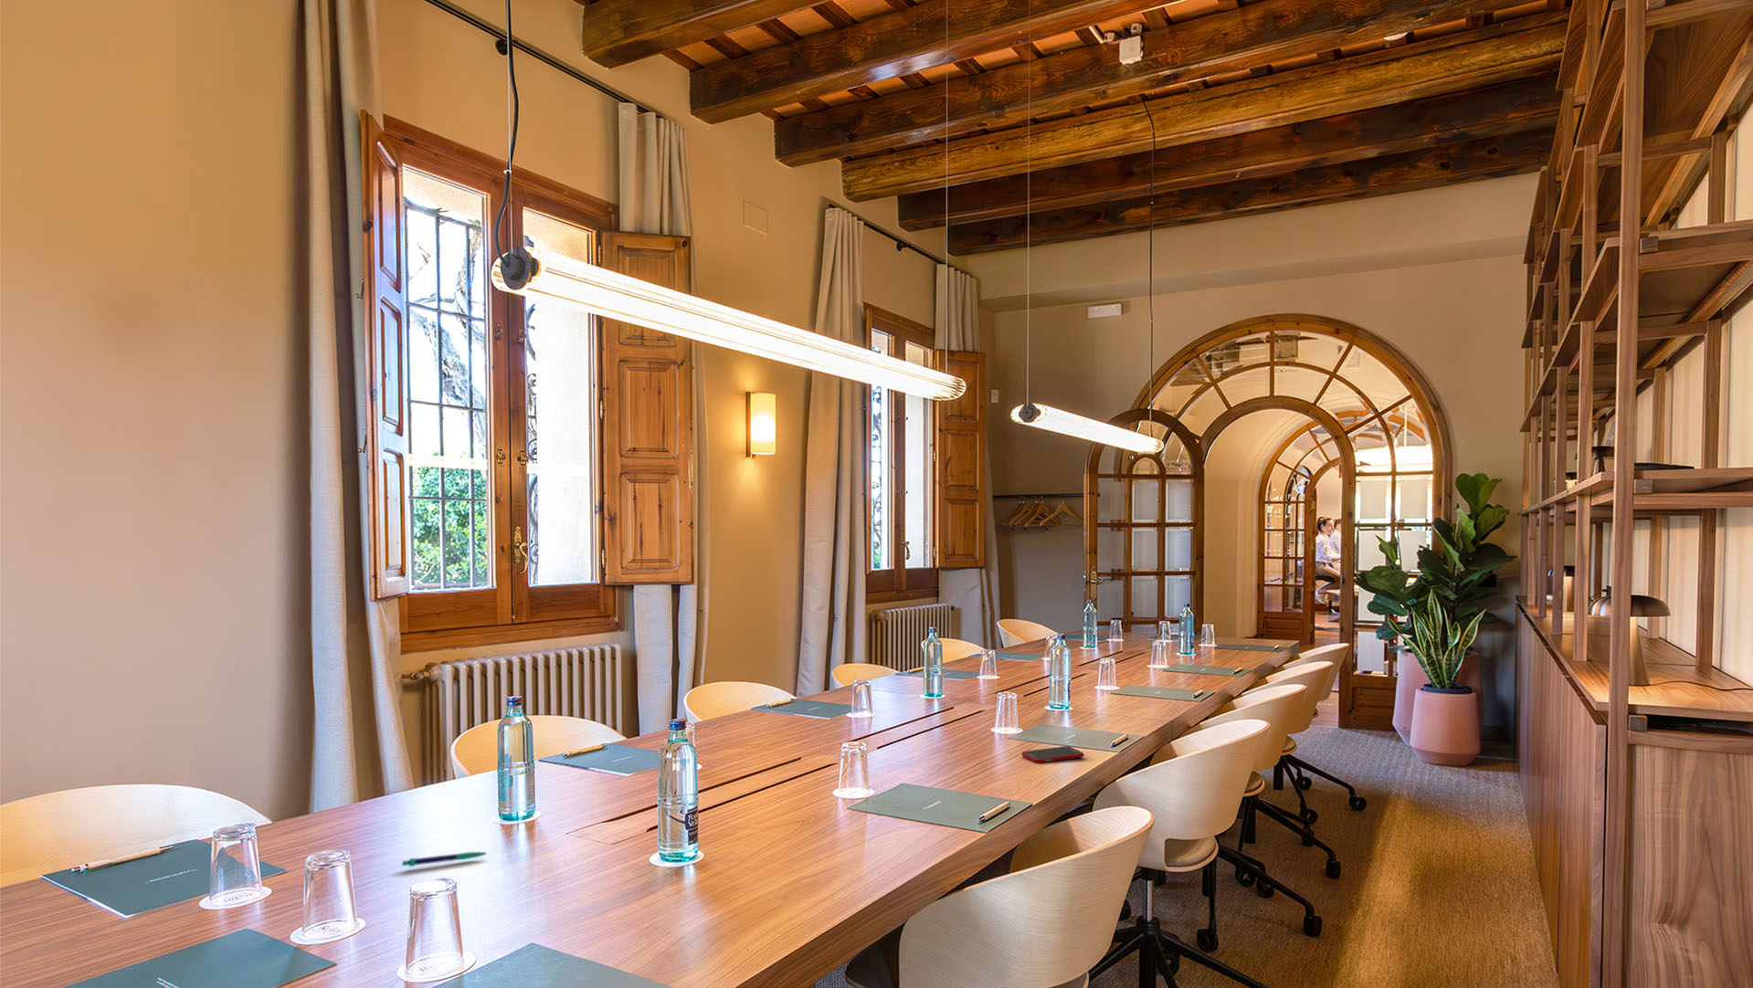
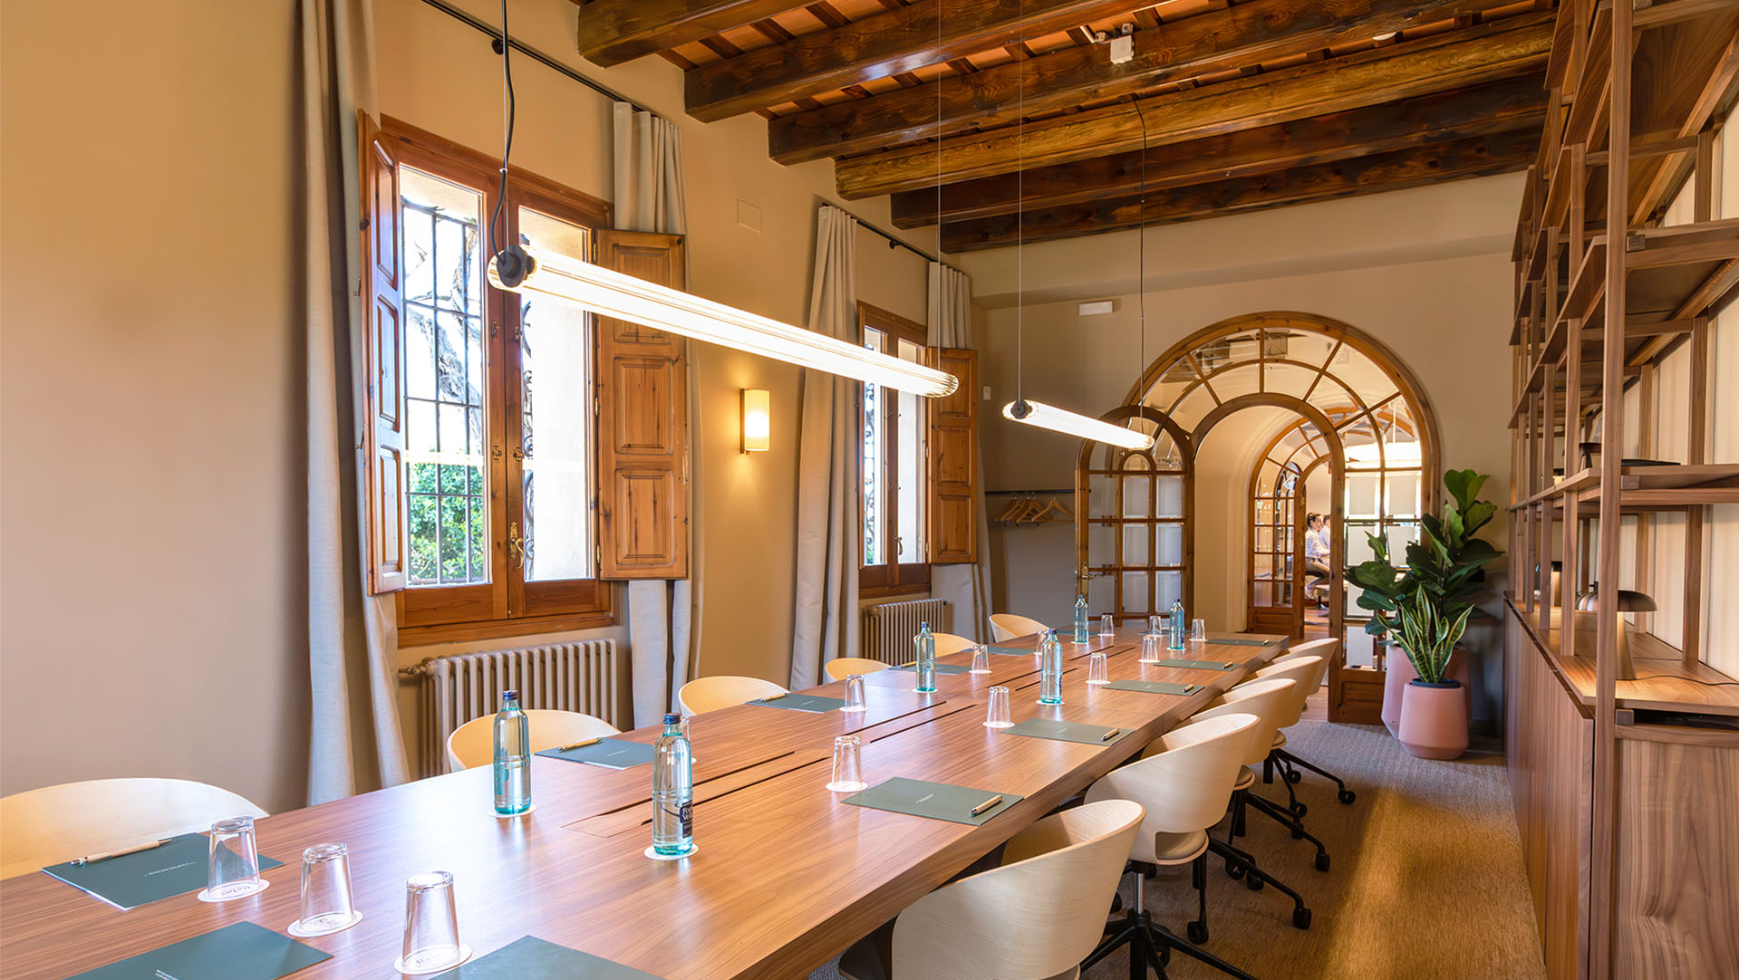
- pen (445, 857)
- cell phone (1052, 755)
